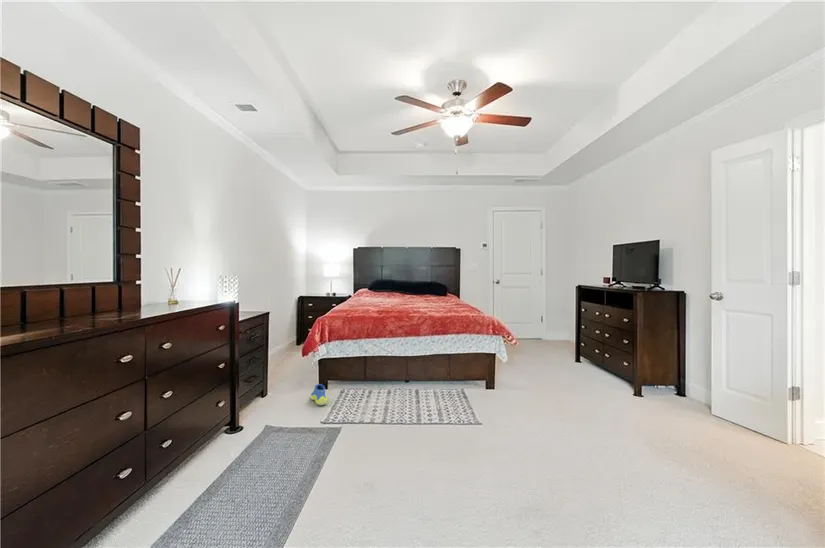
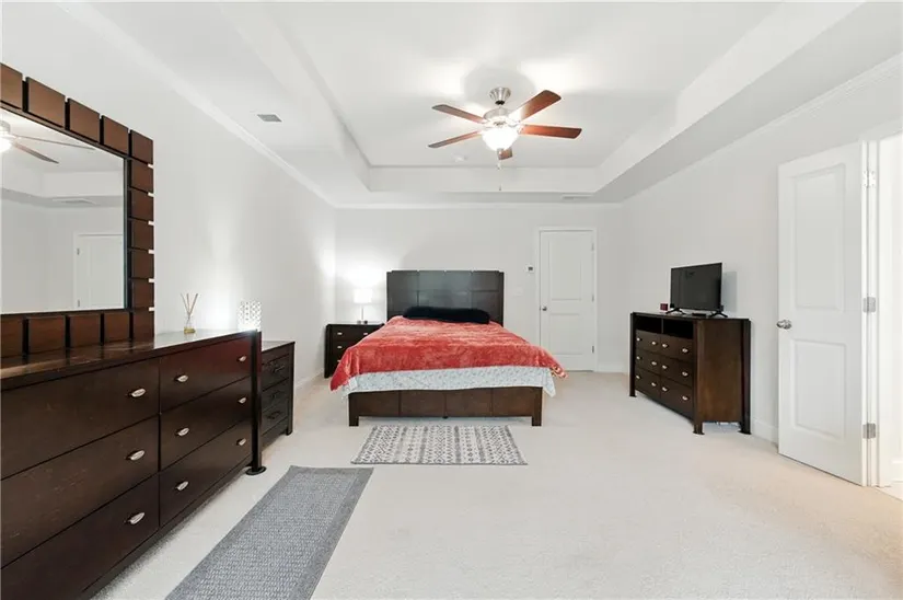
- sneaker (319, 391)
